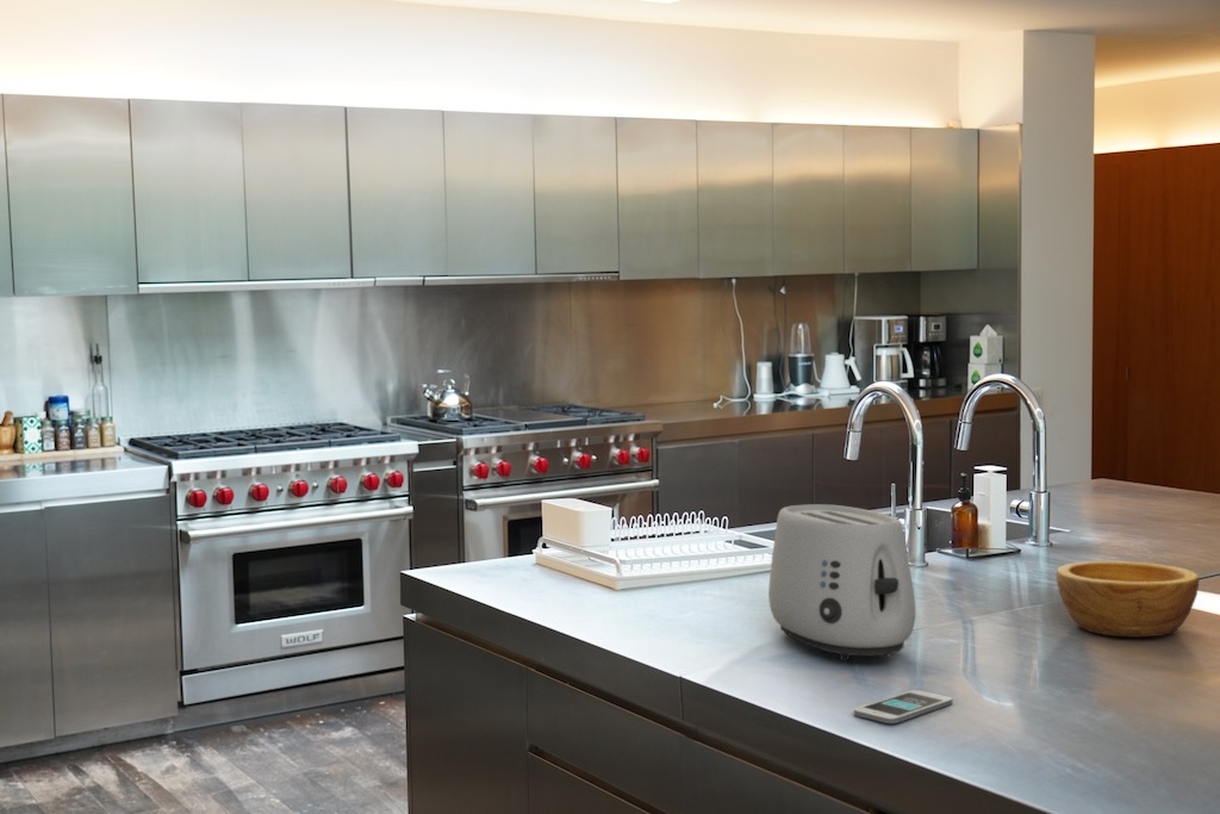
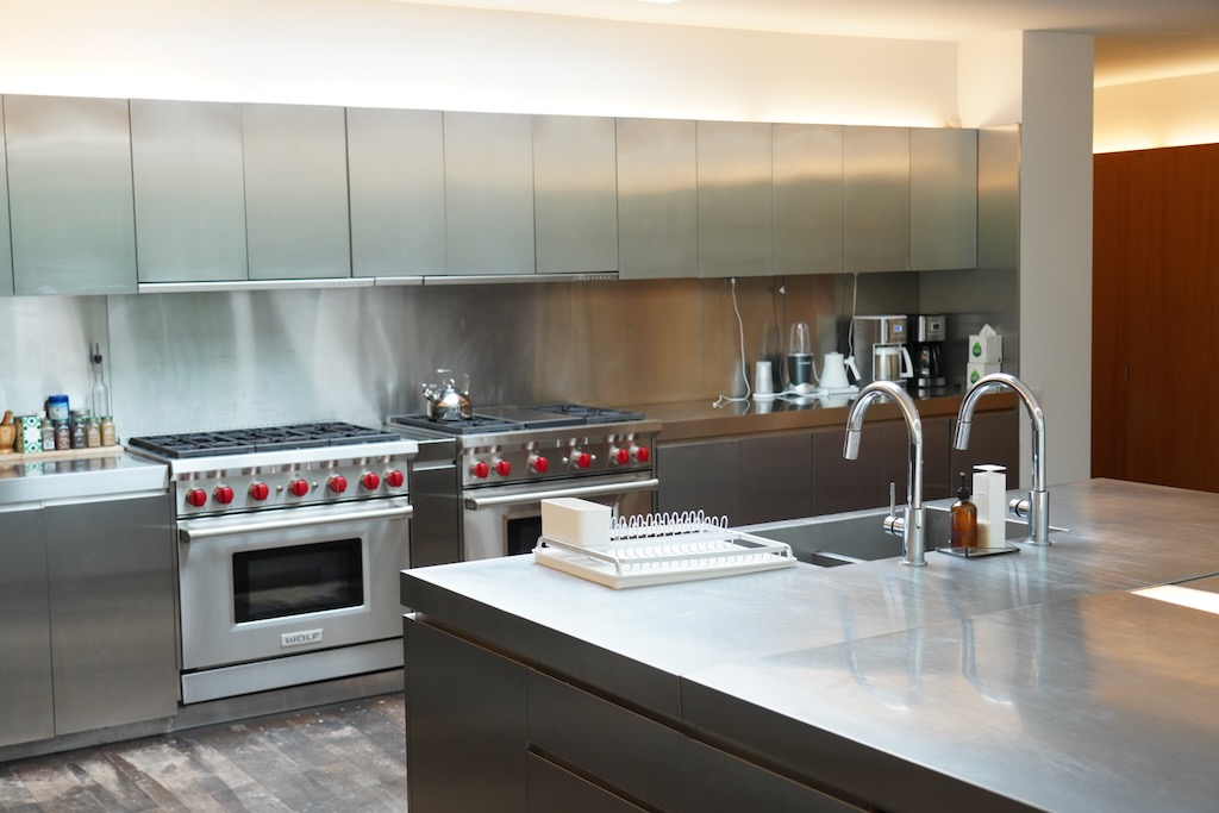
- toaster (838, 580)
- smartphone (903, 706)
- bowl (1126, 599)
